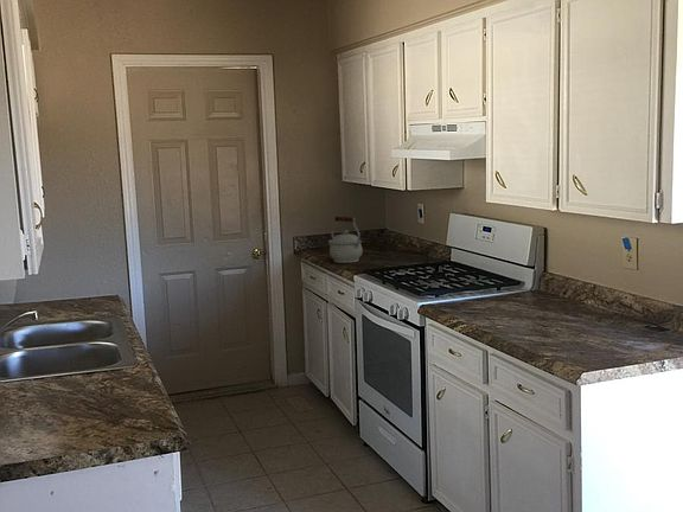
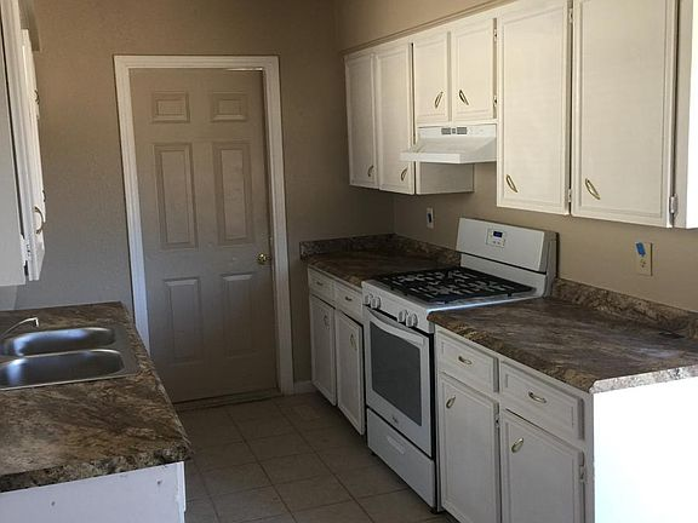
- kettle (343, 238)
